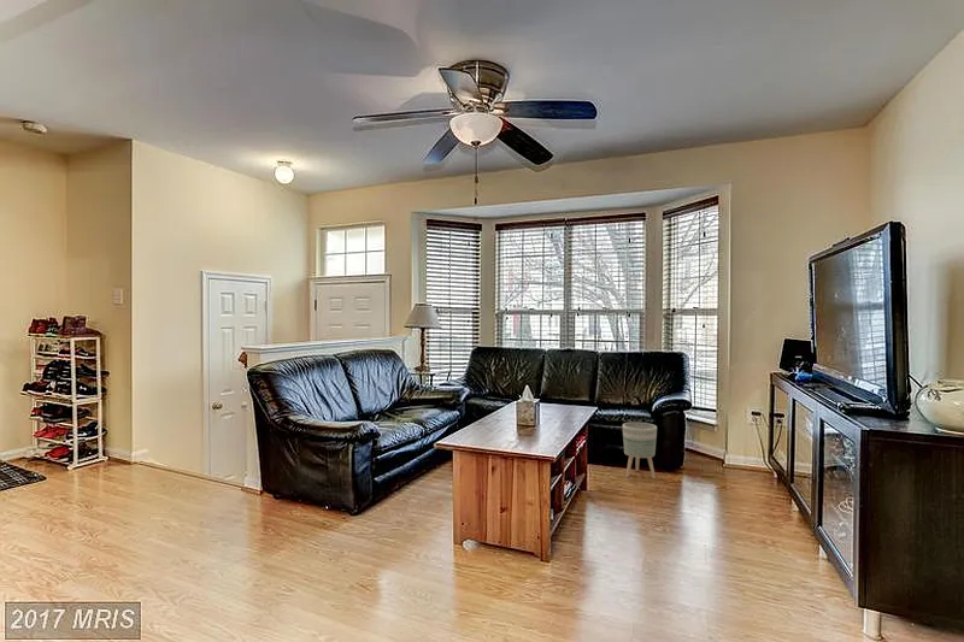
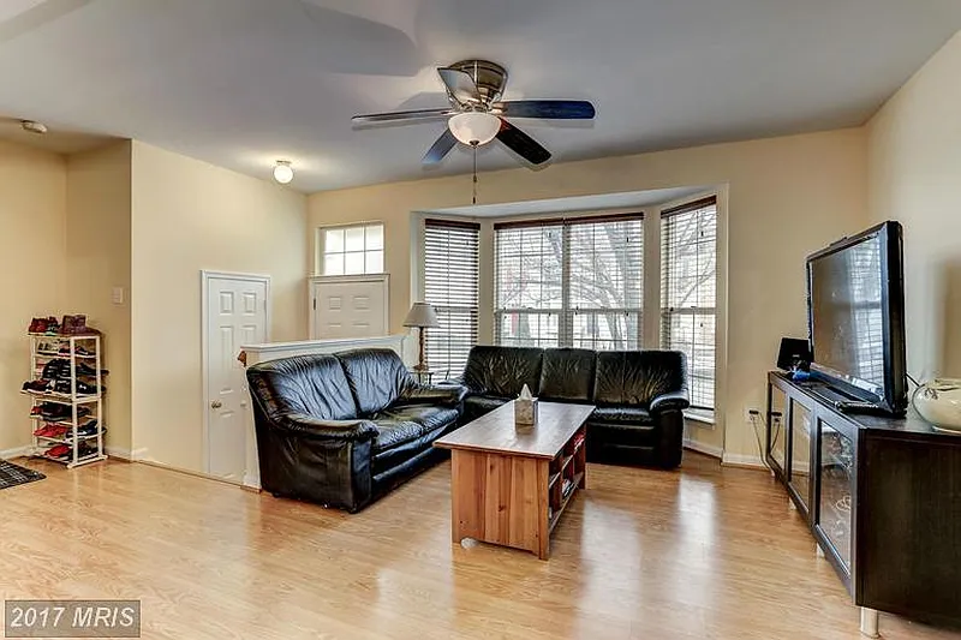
- planter (639, 450)
